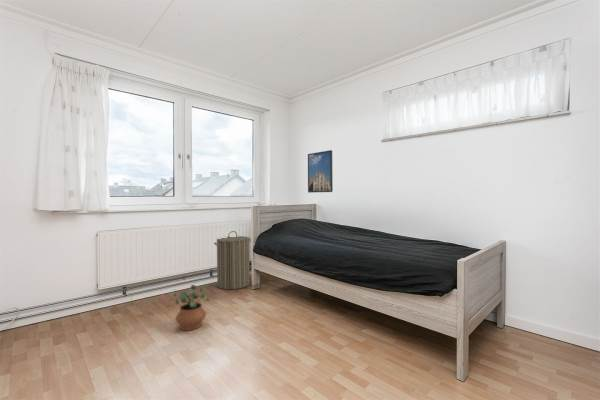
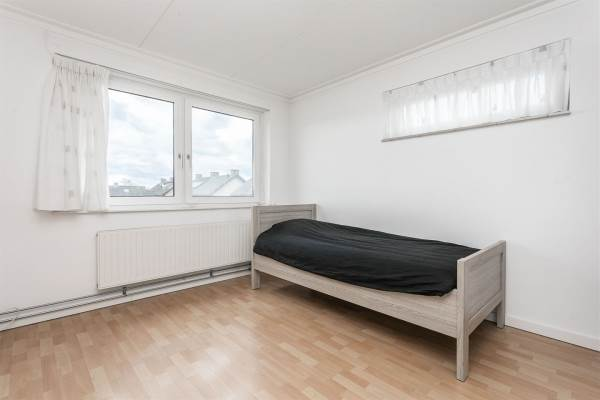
- laundry hamper (233, 257)
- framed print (319, 172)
- potted plant (194, 305)
